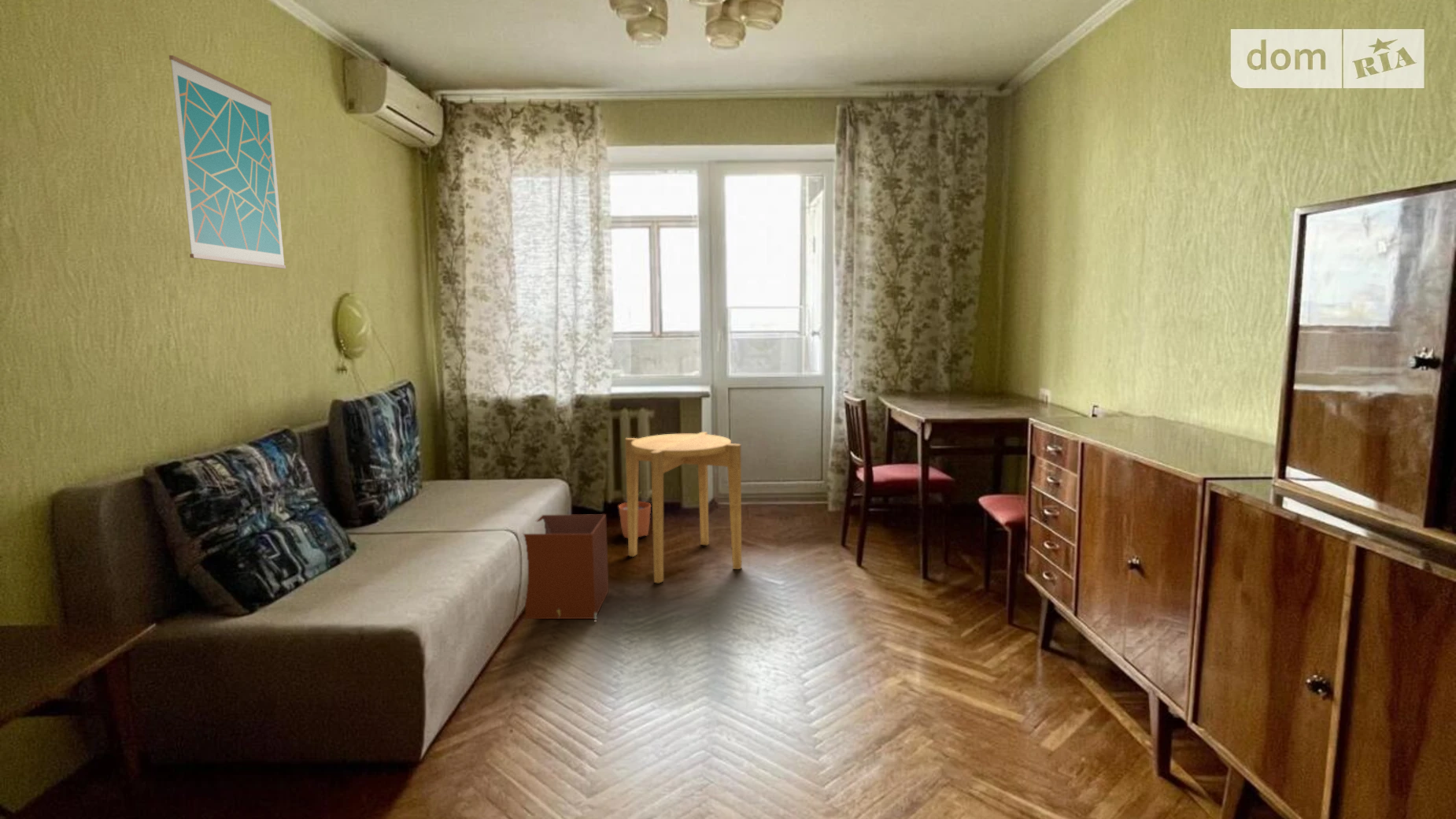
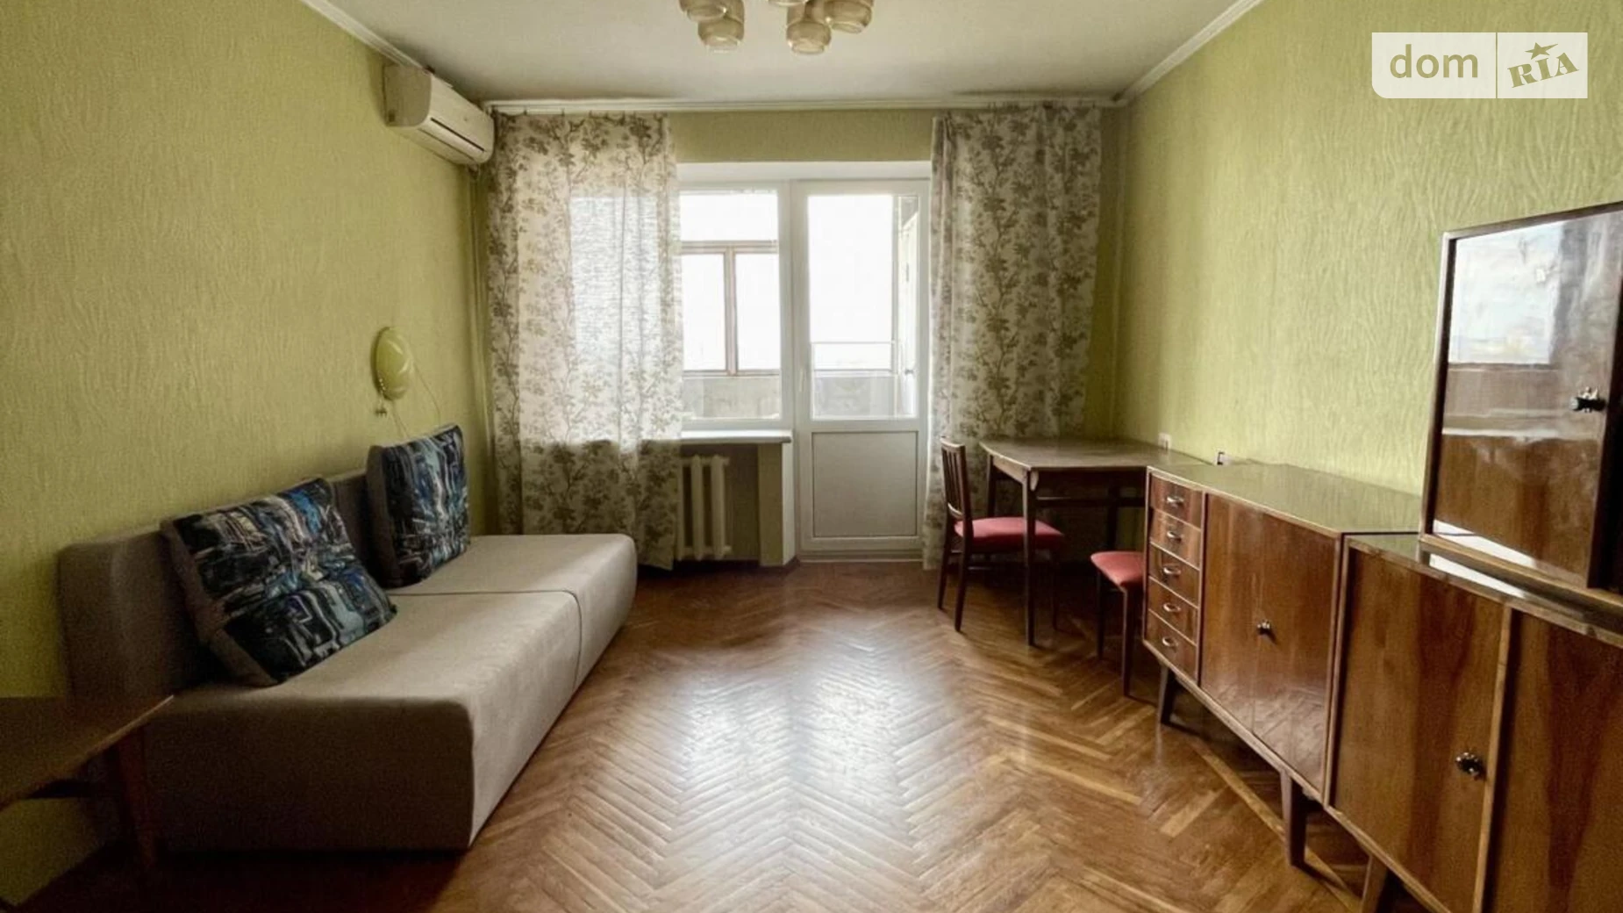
- side table (699, 501)
- plant pot (638, 513)
- waste basket (568, 565)
- wall art (234, 173)
